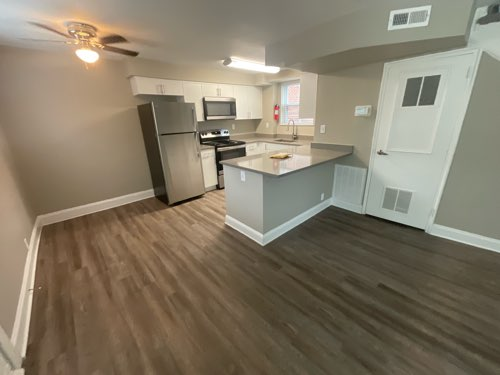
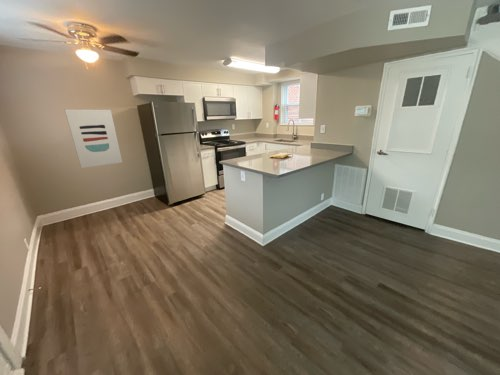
+ wall art (96, 138)
